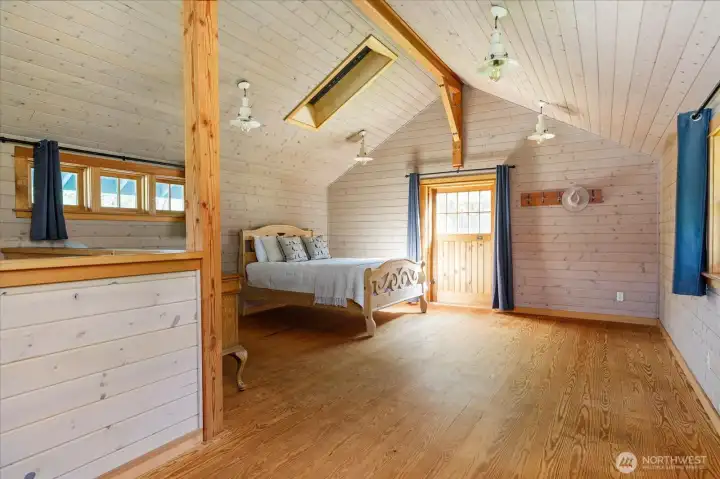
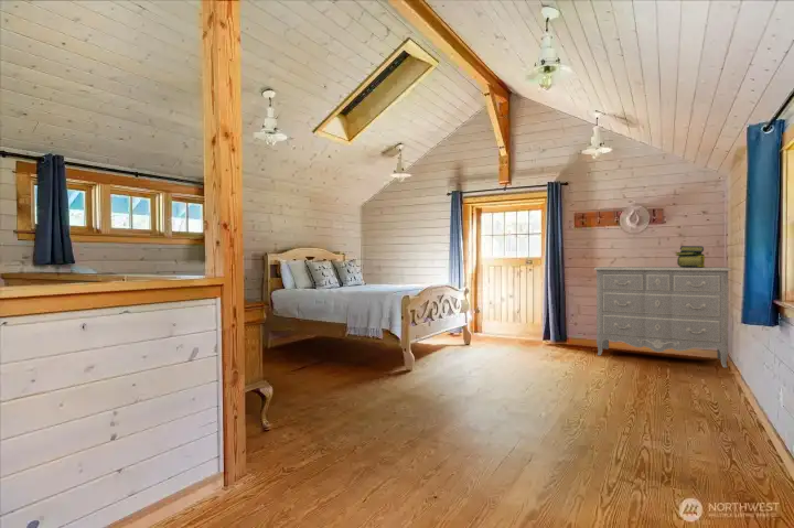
+ dresser (658, 312)
+ stack of books (690, 256)
